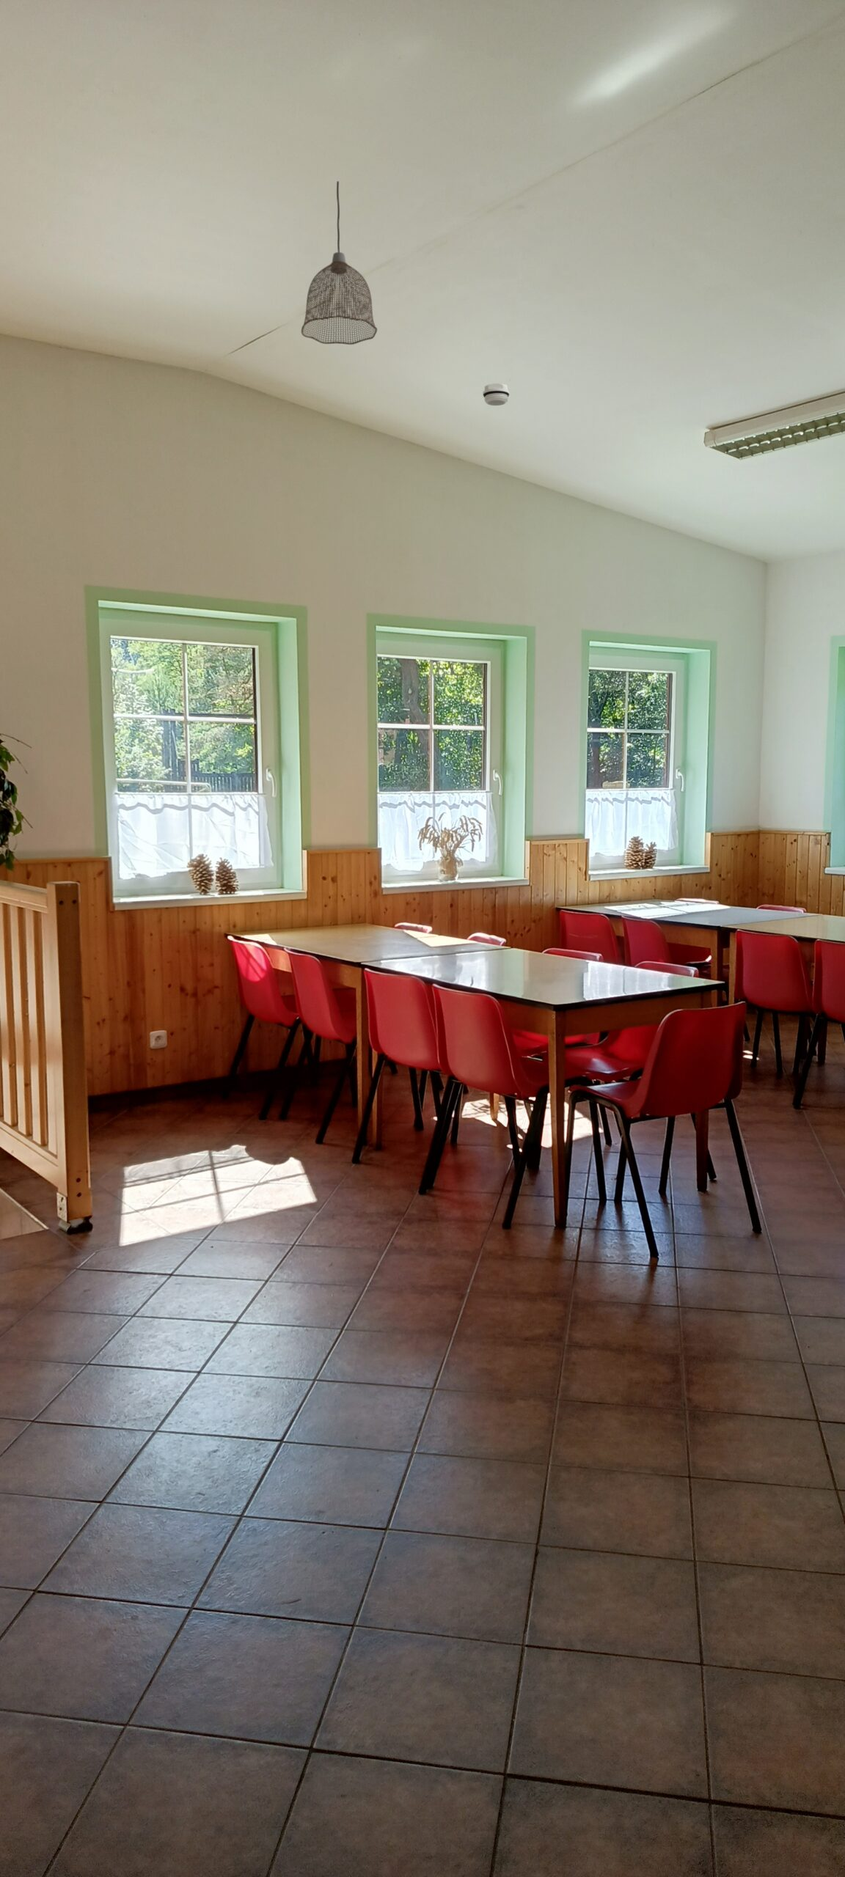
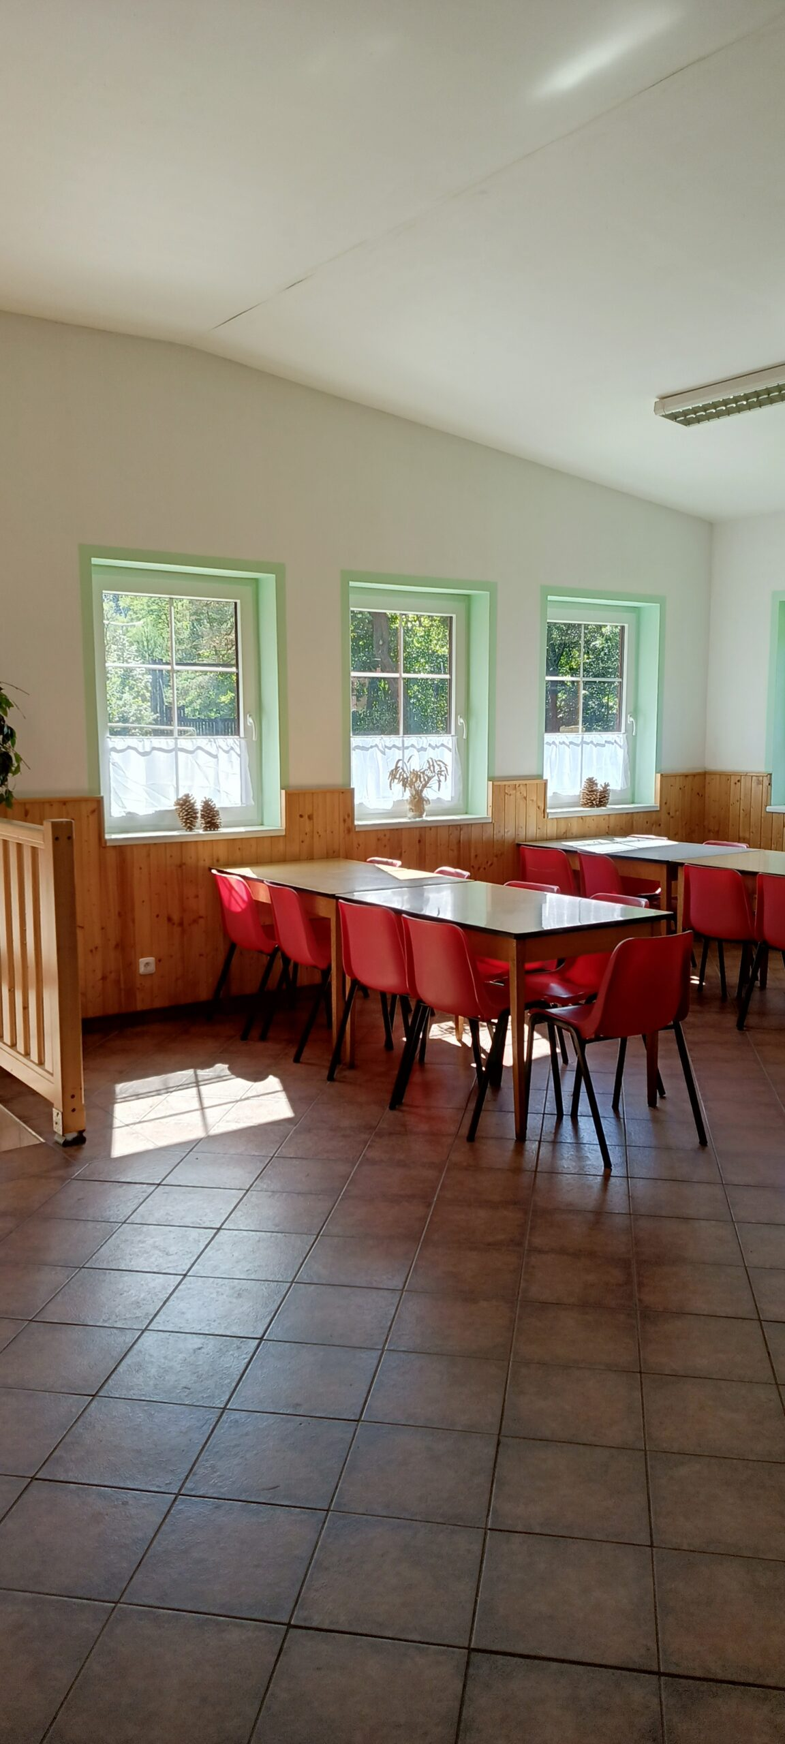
- pendant lamp (339, 257)
- smoke detector (496, 395)
